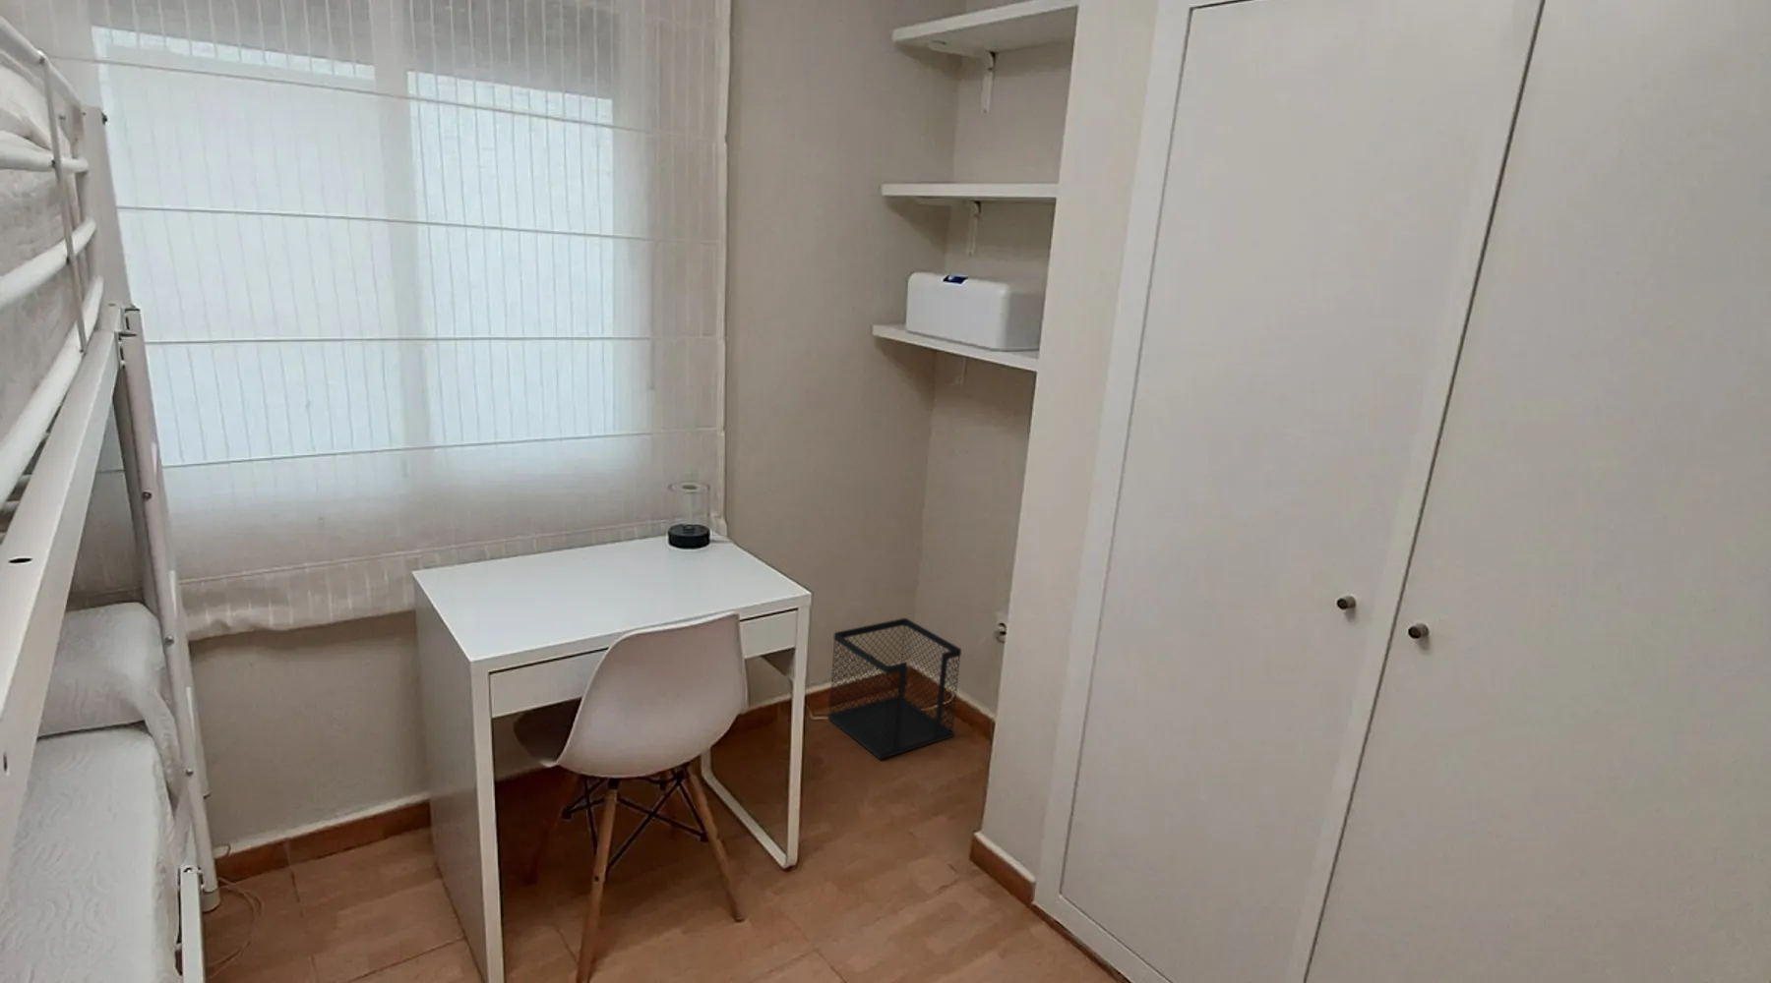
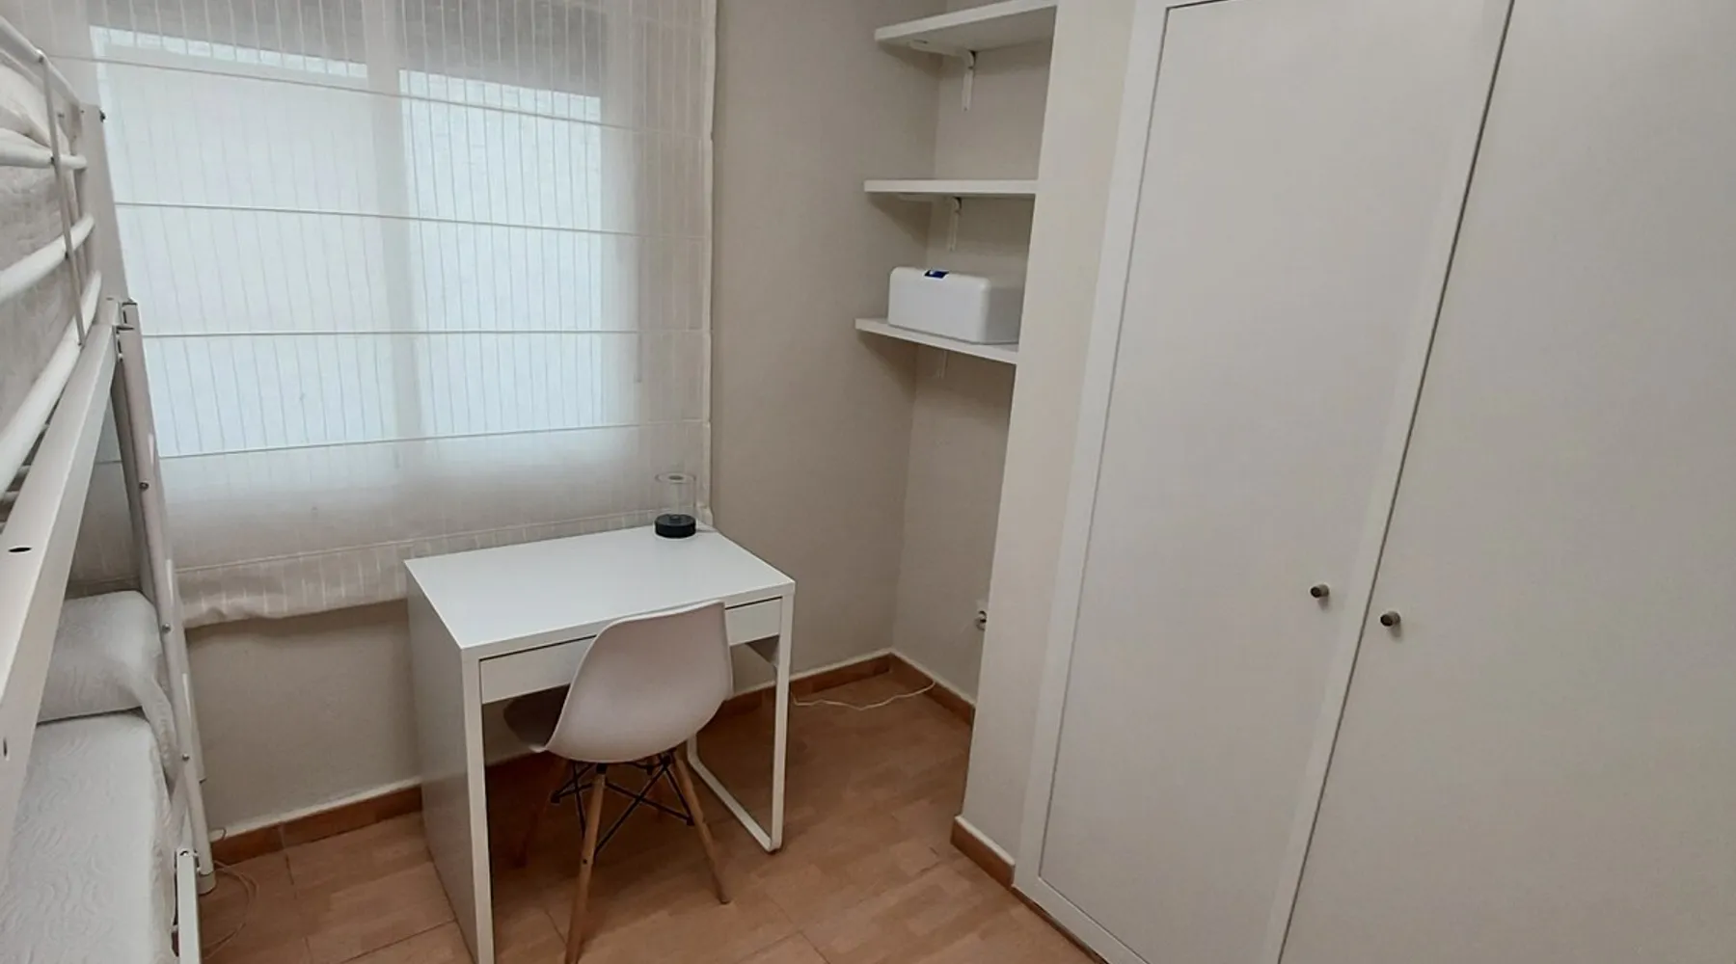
- wastebasket (893, 684)
